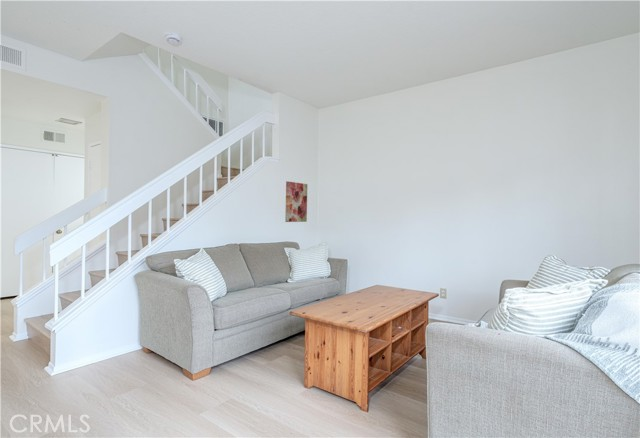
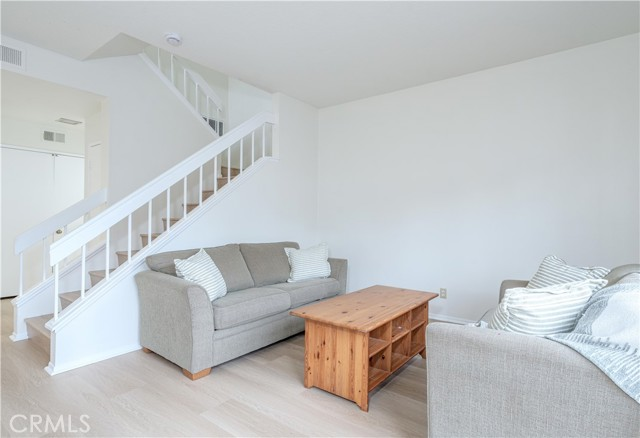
- wall art (296, 202)
